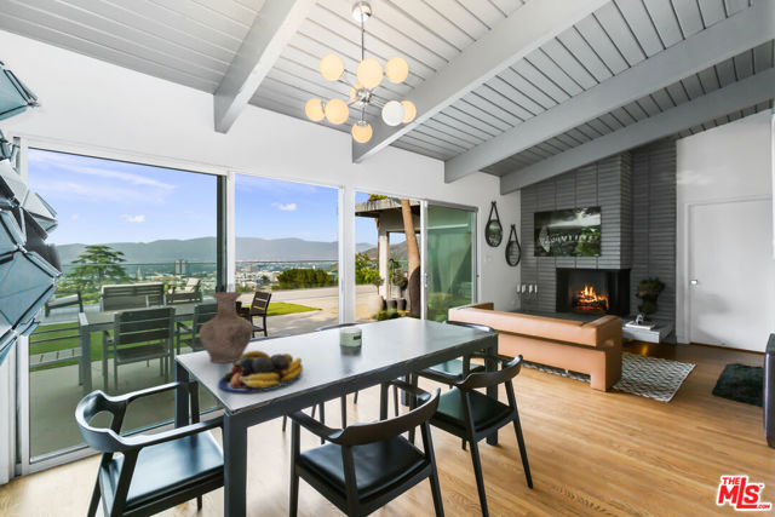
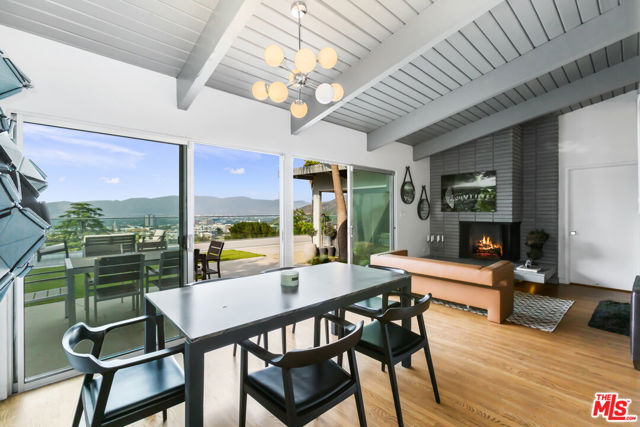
- vase (226, 326)
- fruit bowl (260, 364)
